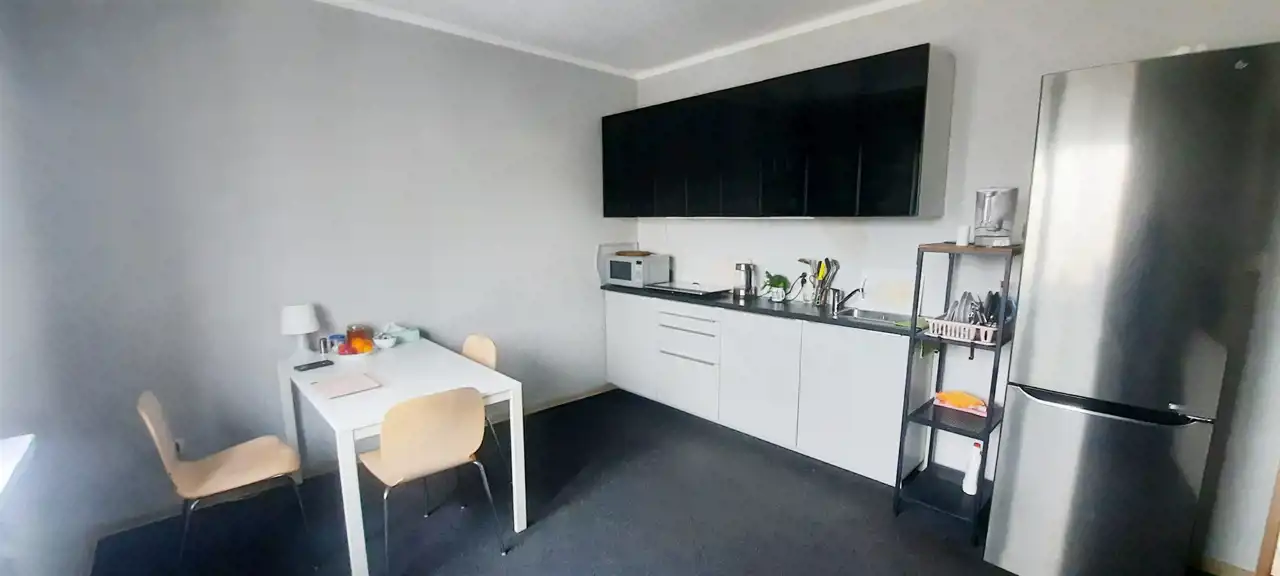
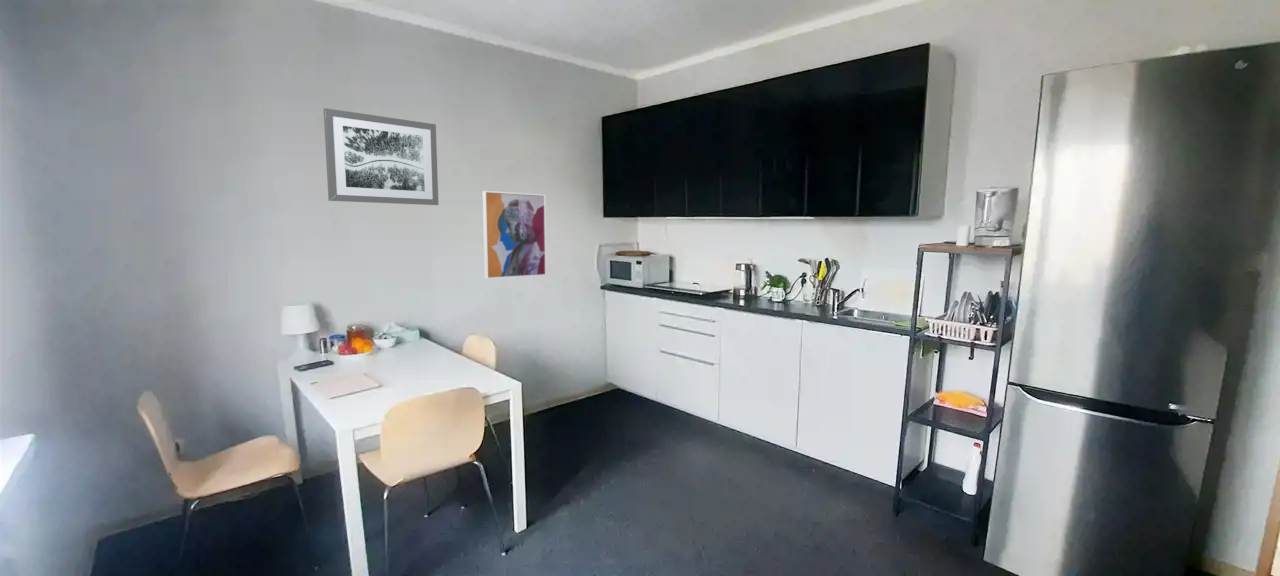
+ wall art (385, 160)
+ wall art (516, 235)
